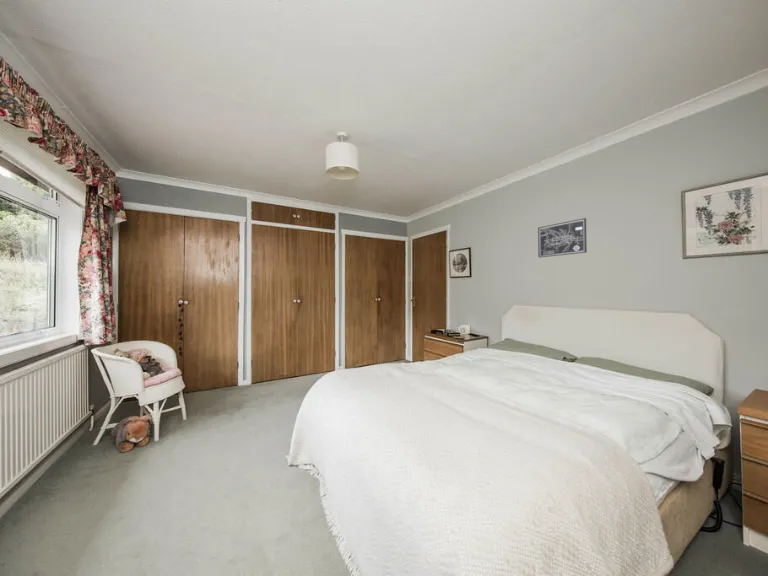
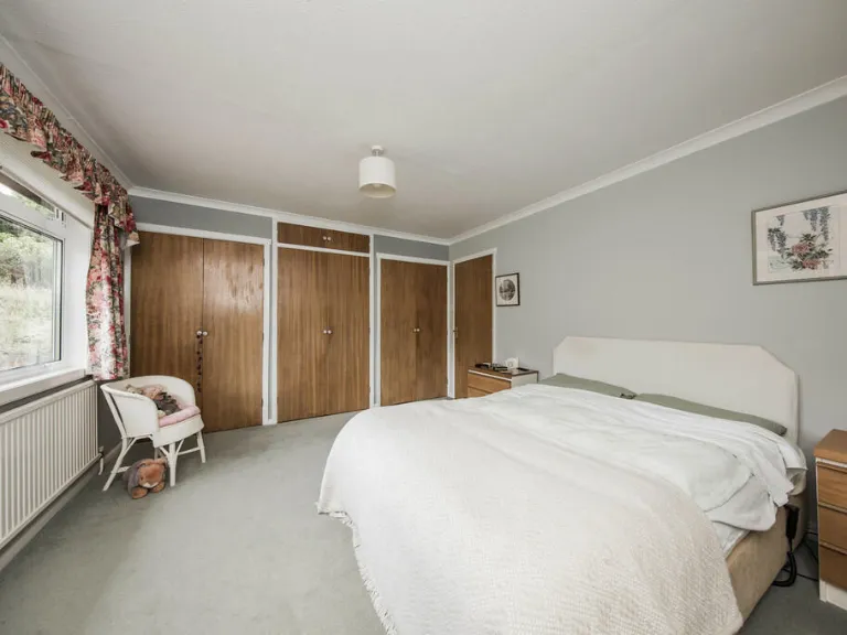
- wall art (560, 239)
